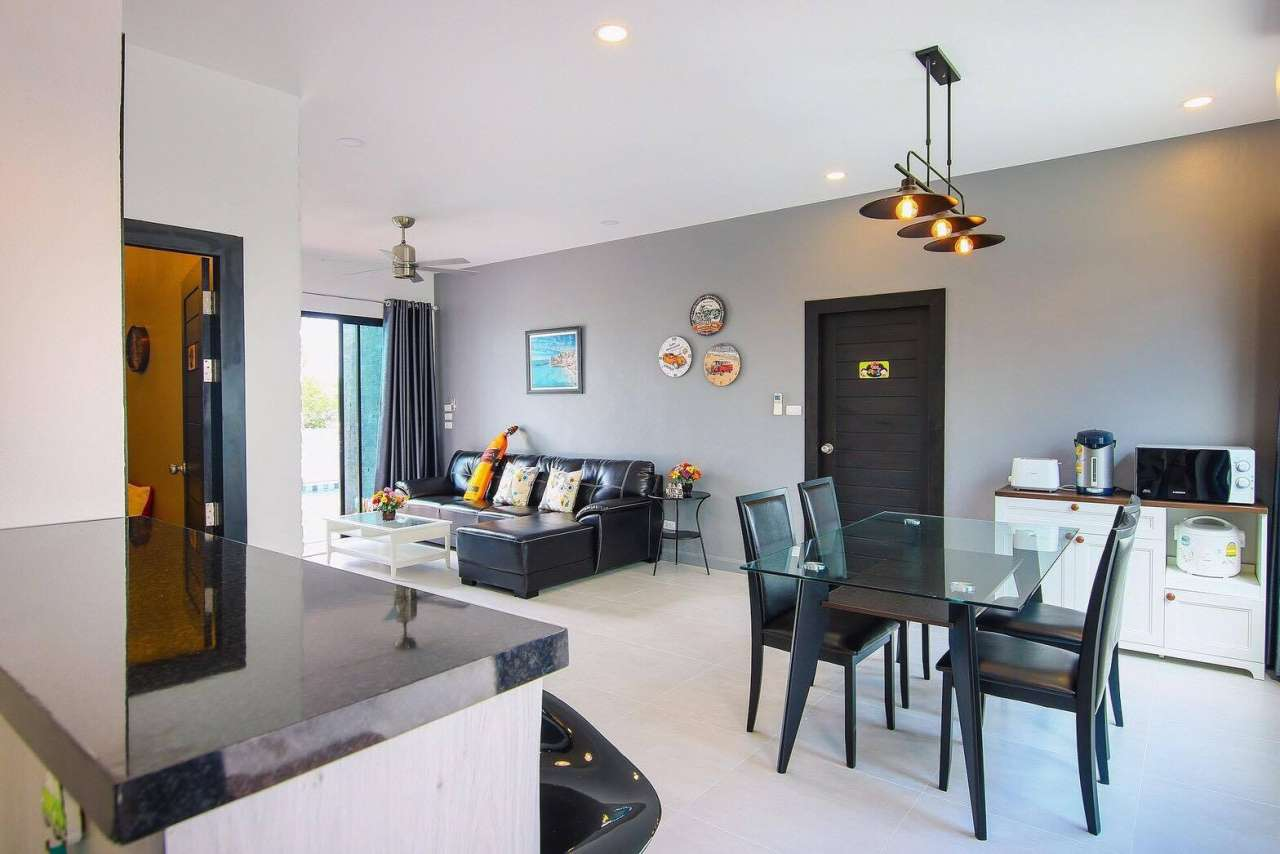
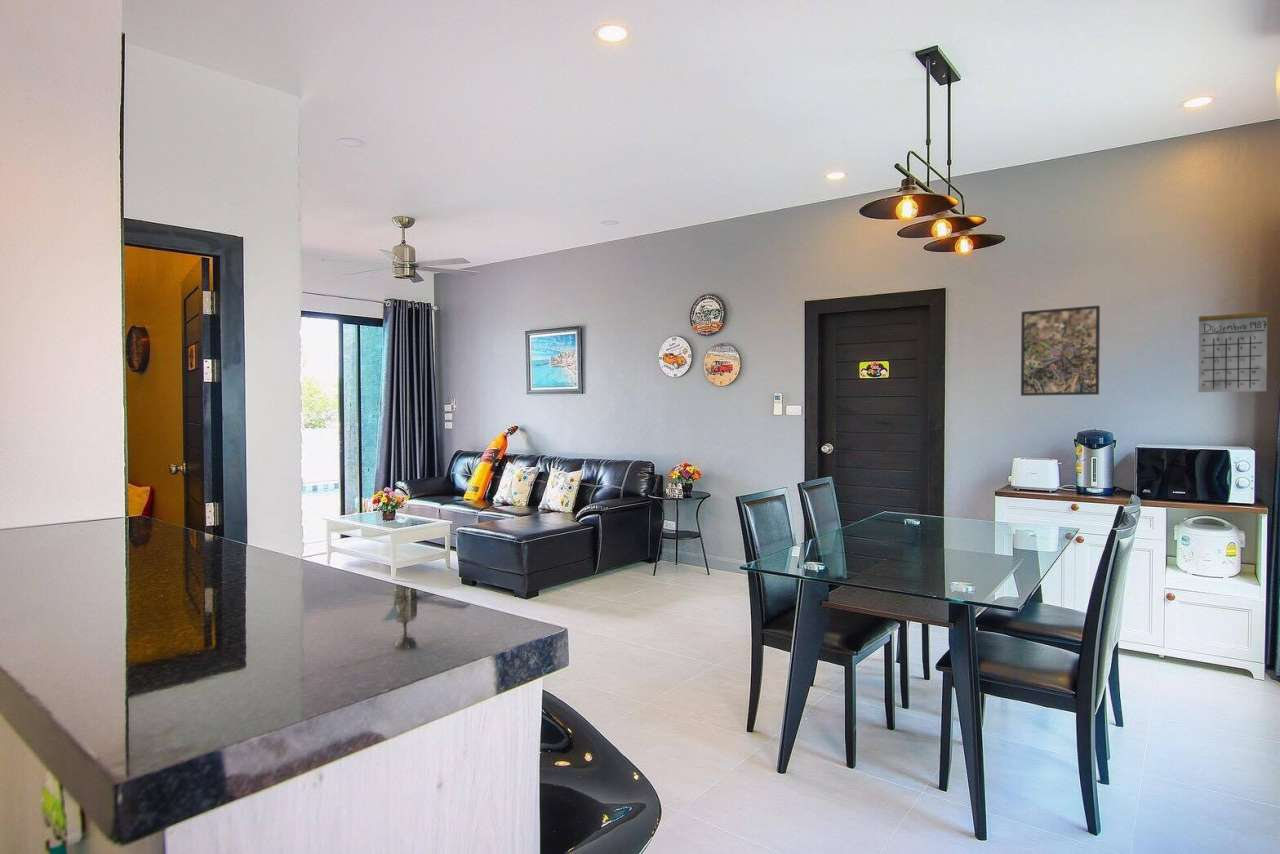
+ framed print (1059, 352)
+ calendar (1232, 343)
